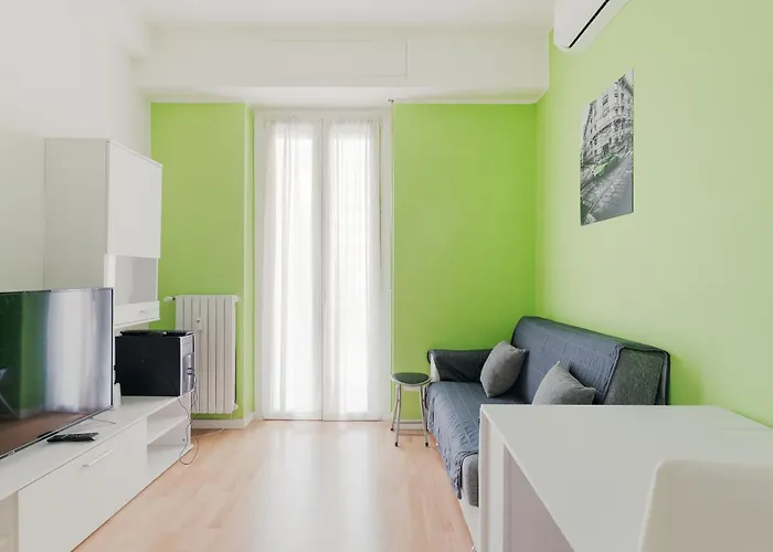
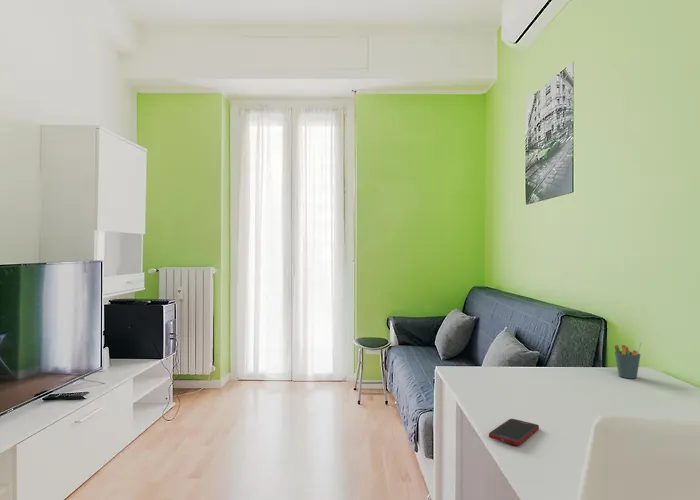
+ cell phone (514, 431)
+ pen holder (627, 358)
